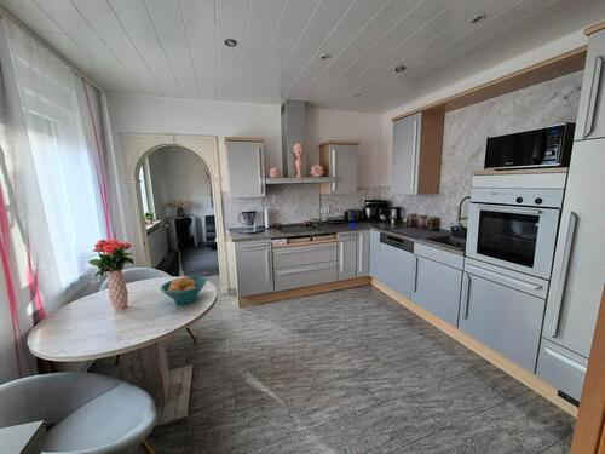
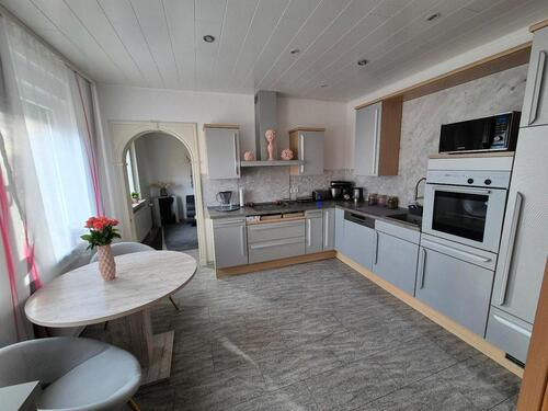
- fruit bowl (184, 287)
